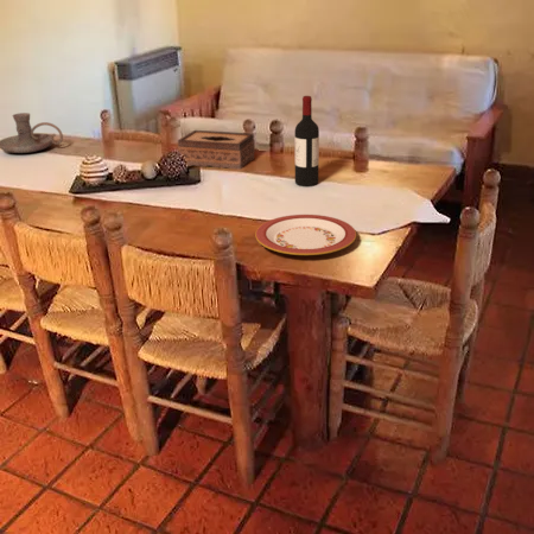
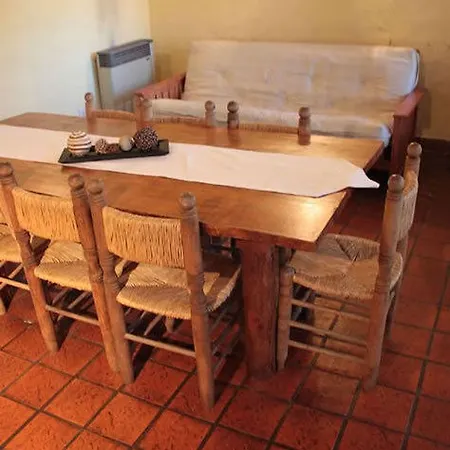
- candle holder (30, 132)
- tissue box (216, 150)
- wine bottle (306, 141)
- plate (305, 236)
